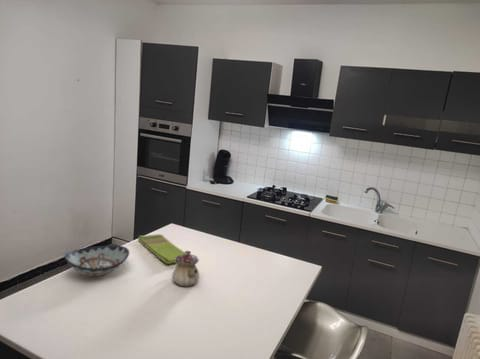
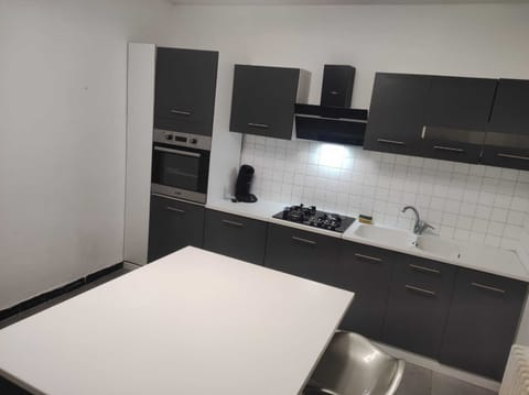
- decorative bowl (97, 262)
- dish towel (163, 247)
- teapot (185, 265)
